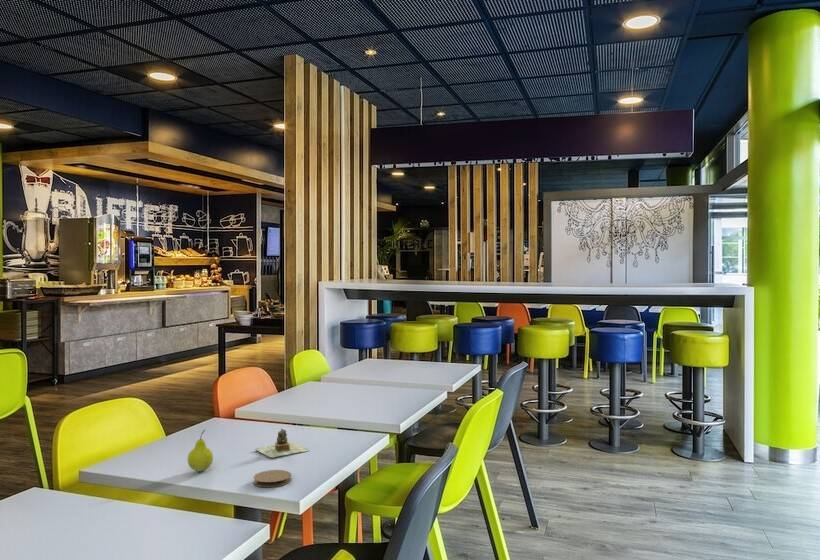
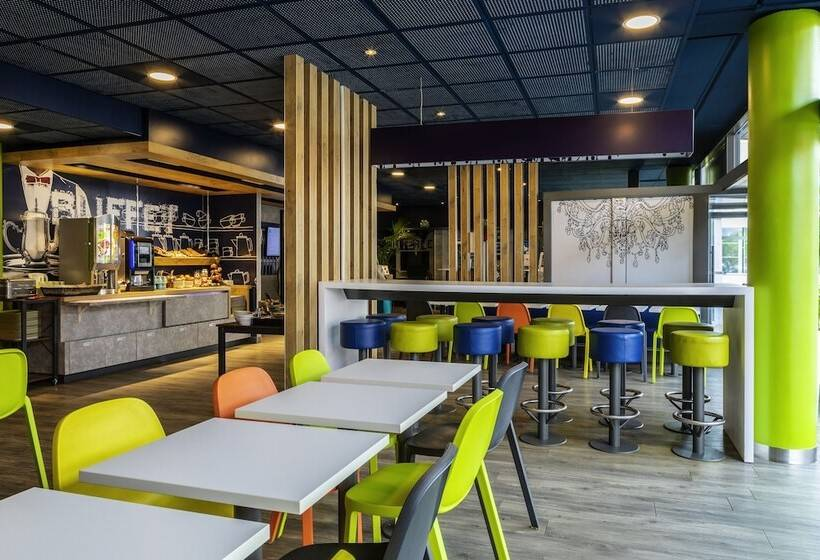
- coaster (272, 478)
- teapot (282, 439)
- fruit (200, 449)
